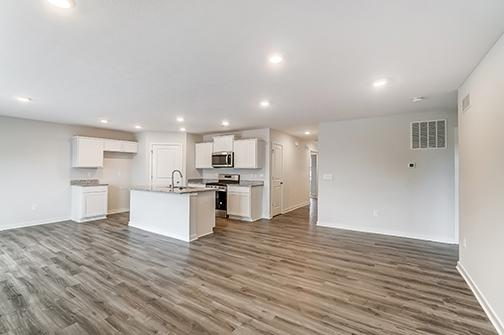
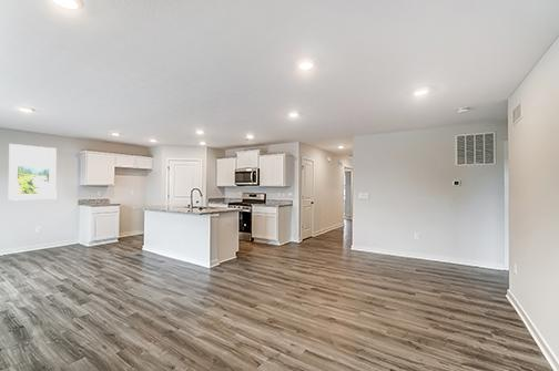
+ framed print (33, 172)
